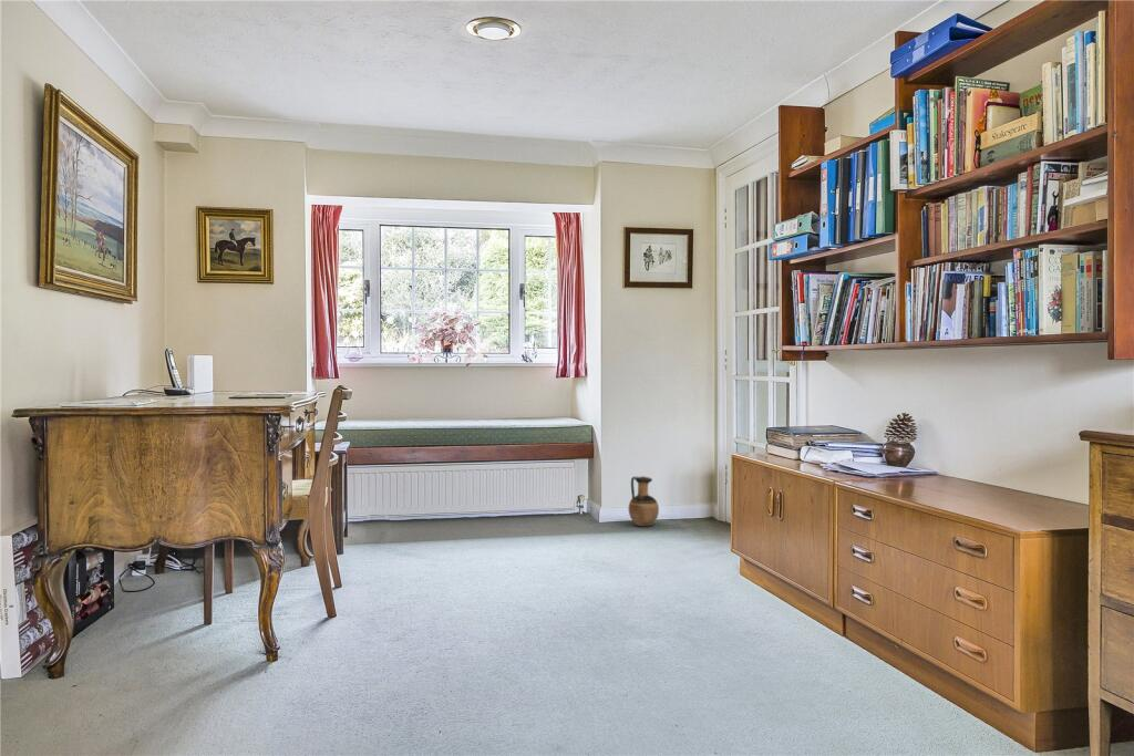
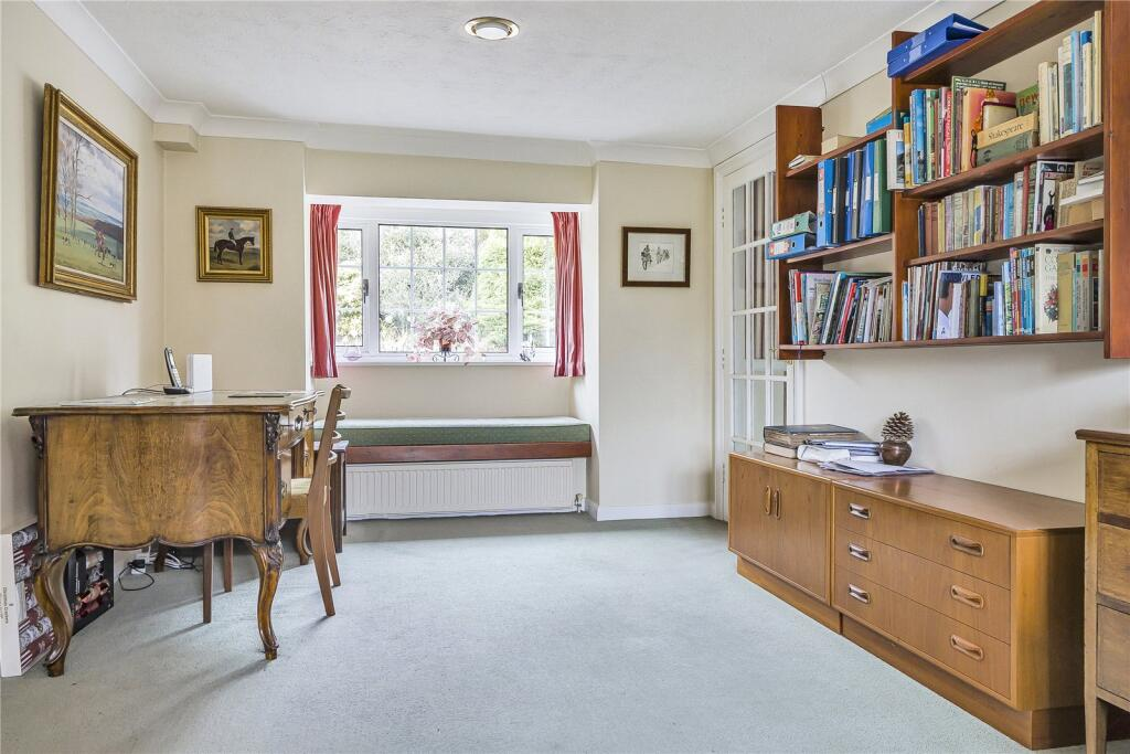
- ceramic jug (643, 500)
